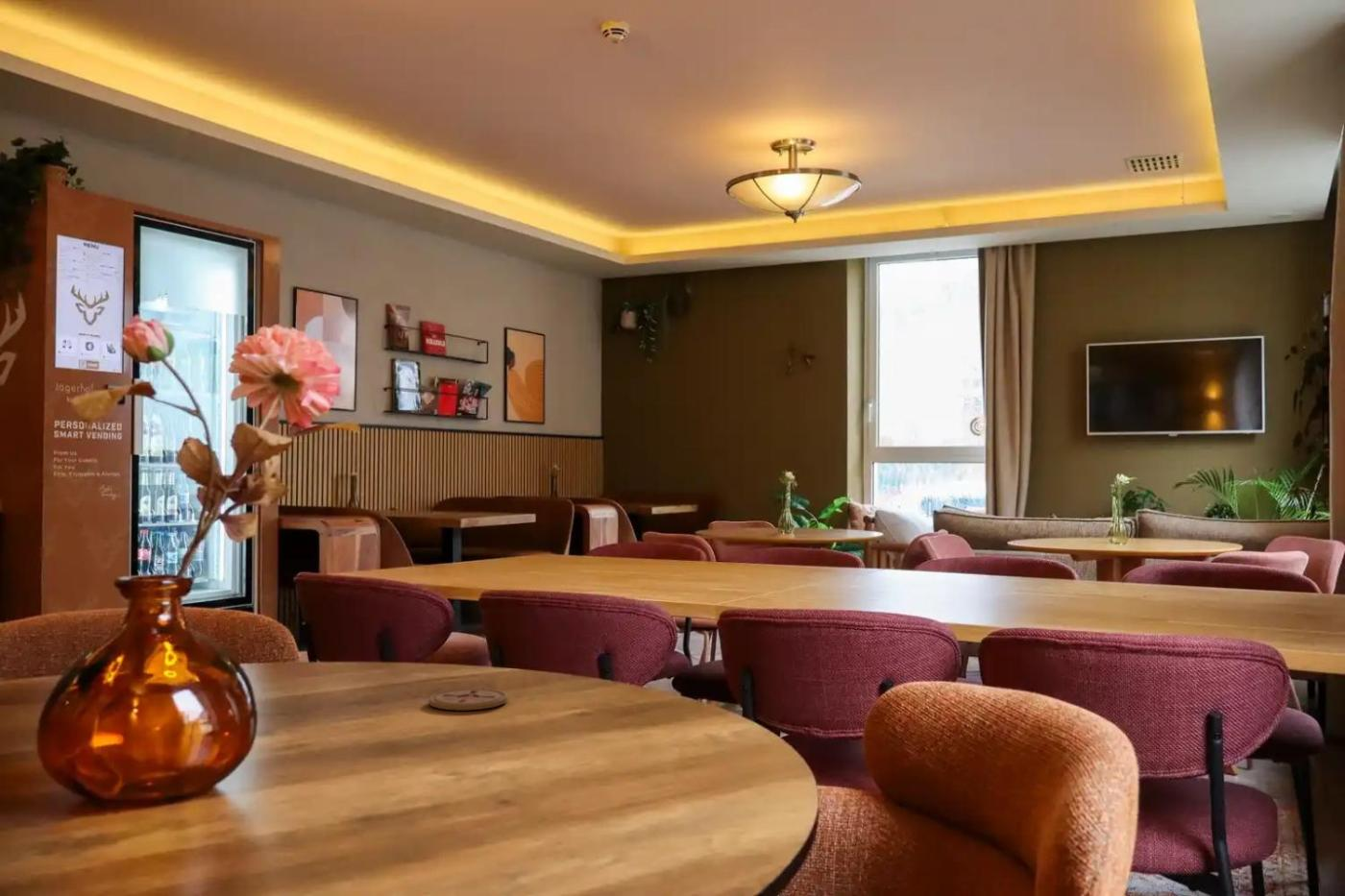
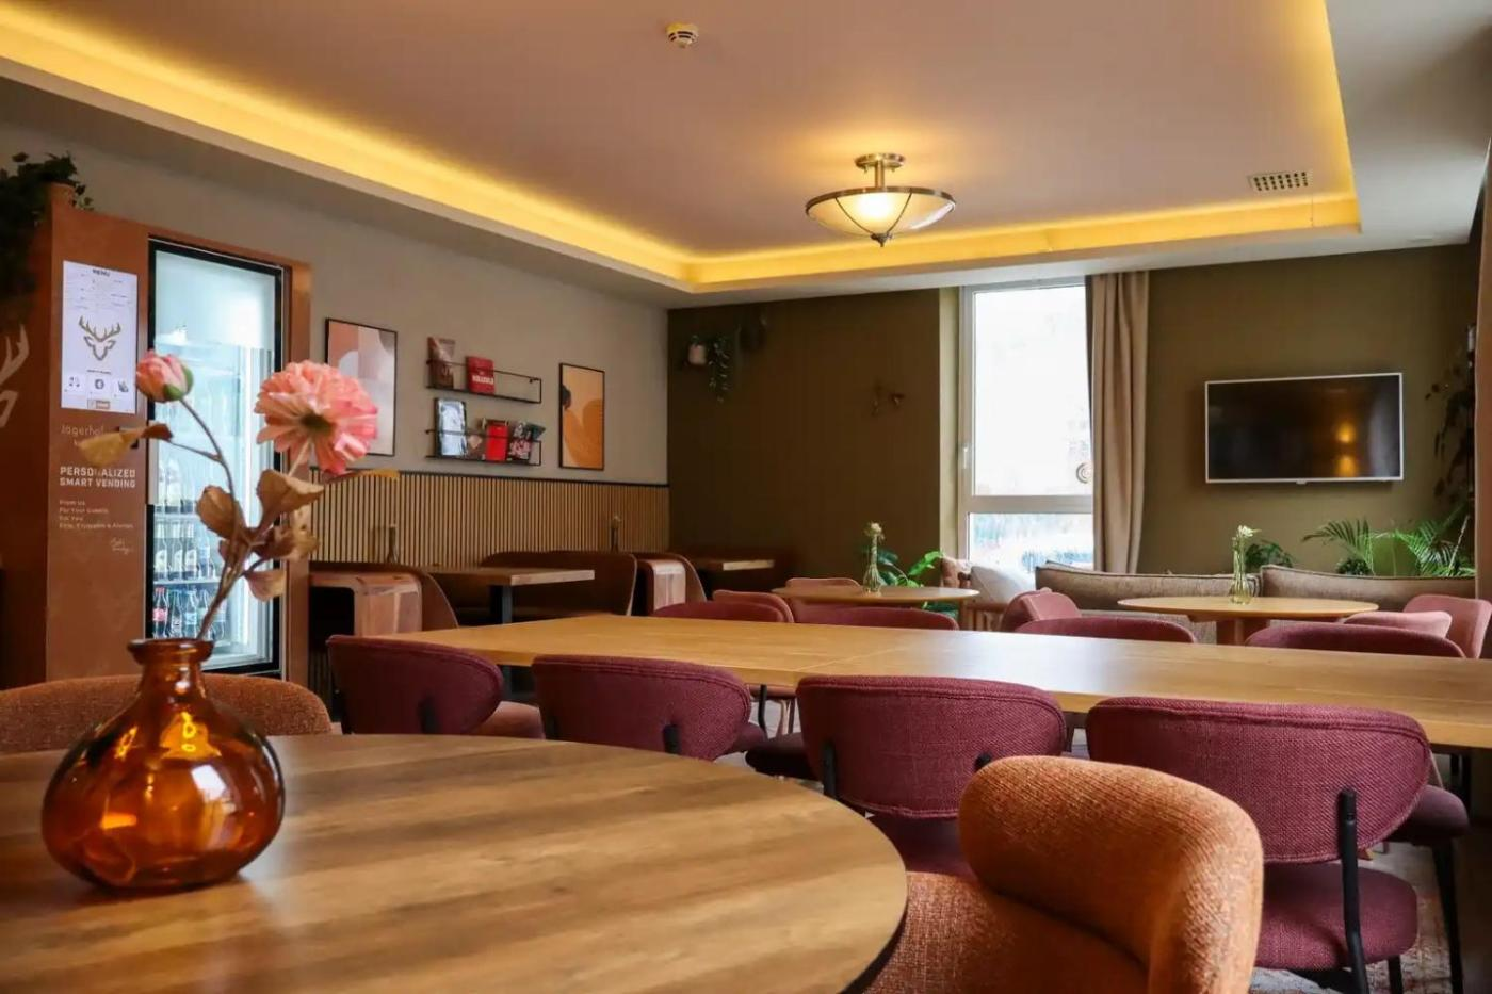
- coaster (468, 698)
